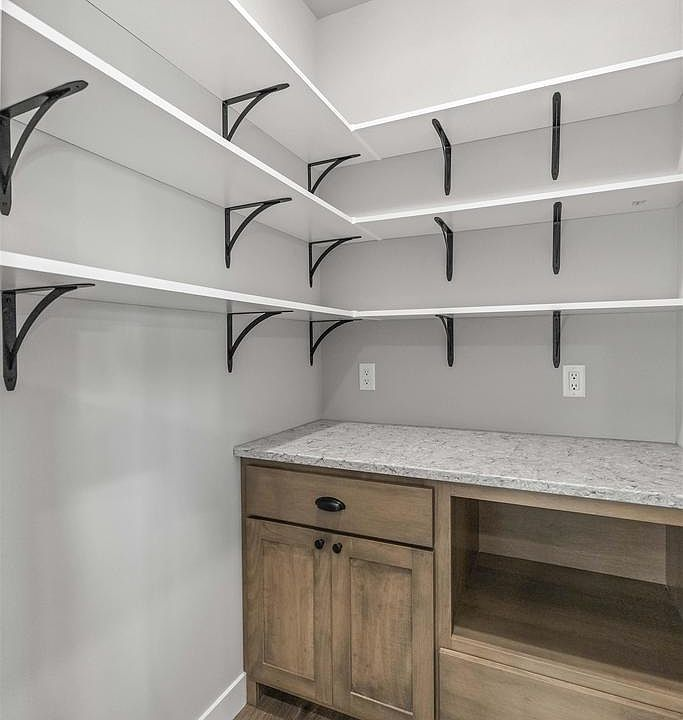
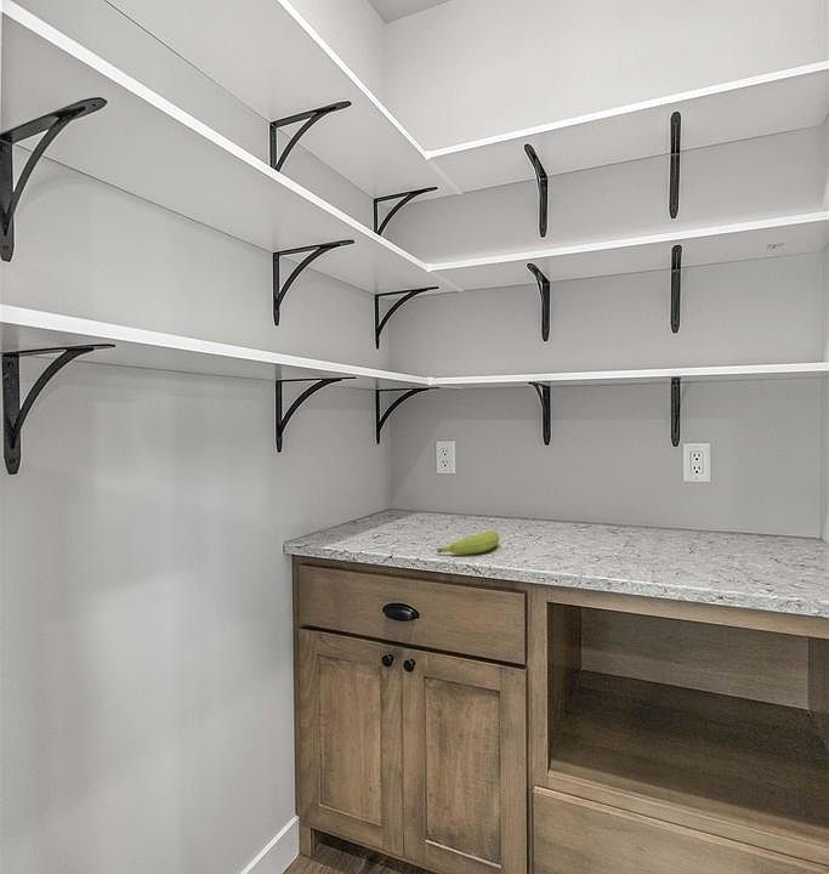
+ fruit (472, 539)
